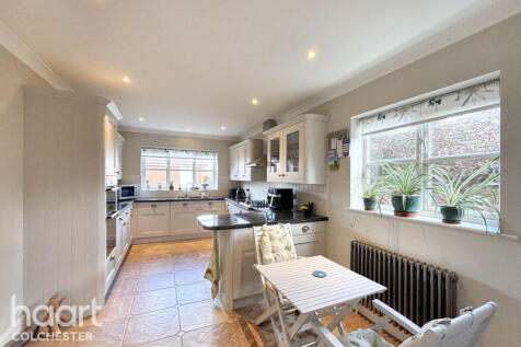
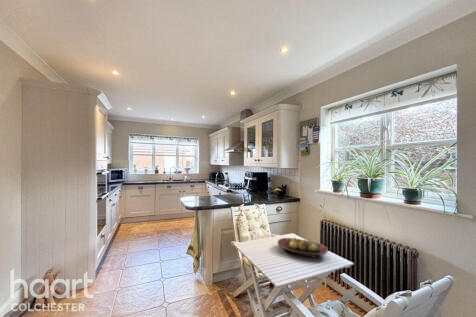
+ fruit bowl (301, 245)
